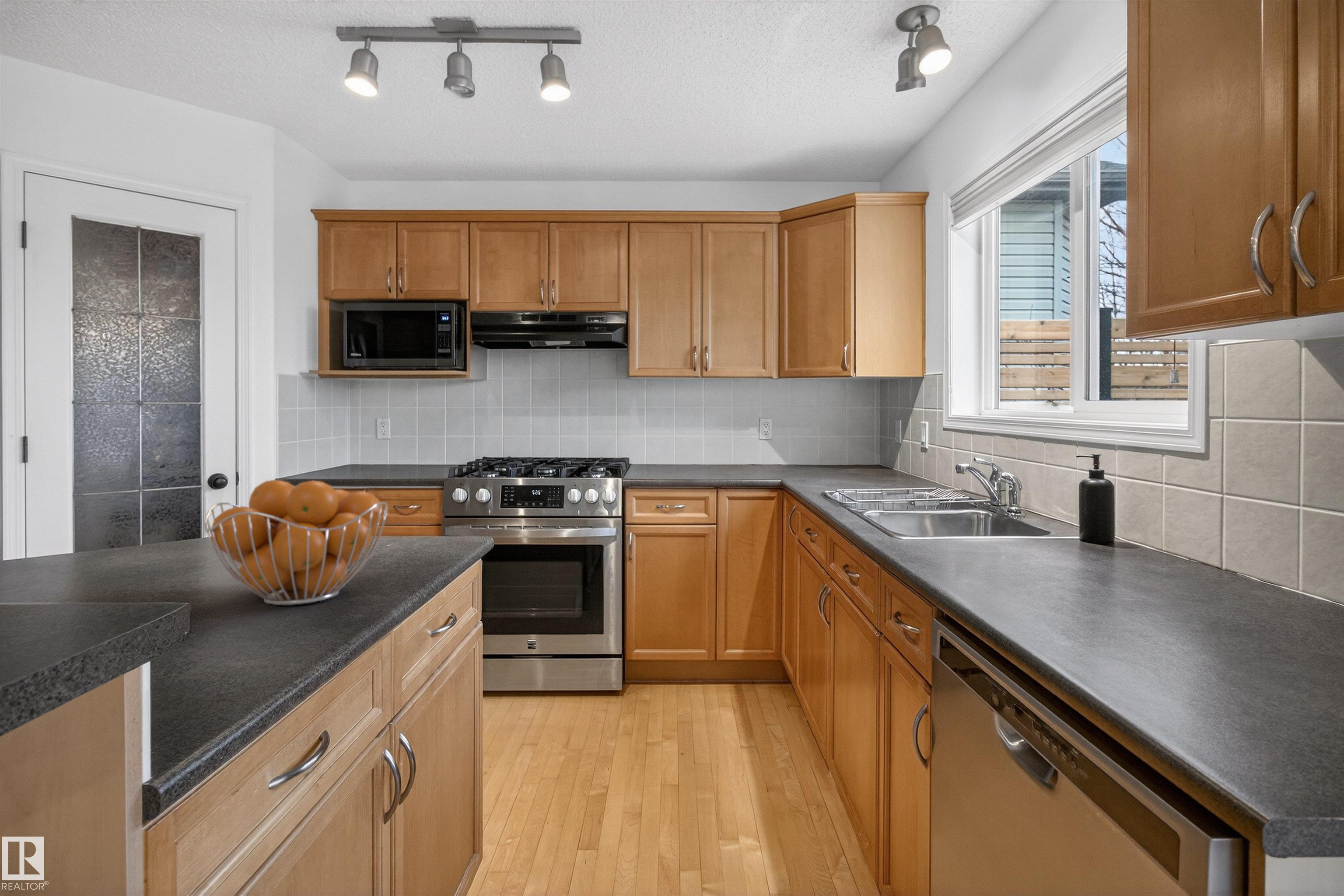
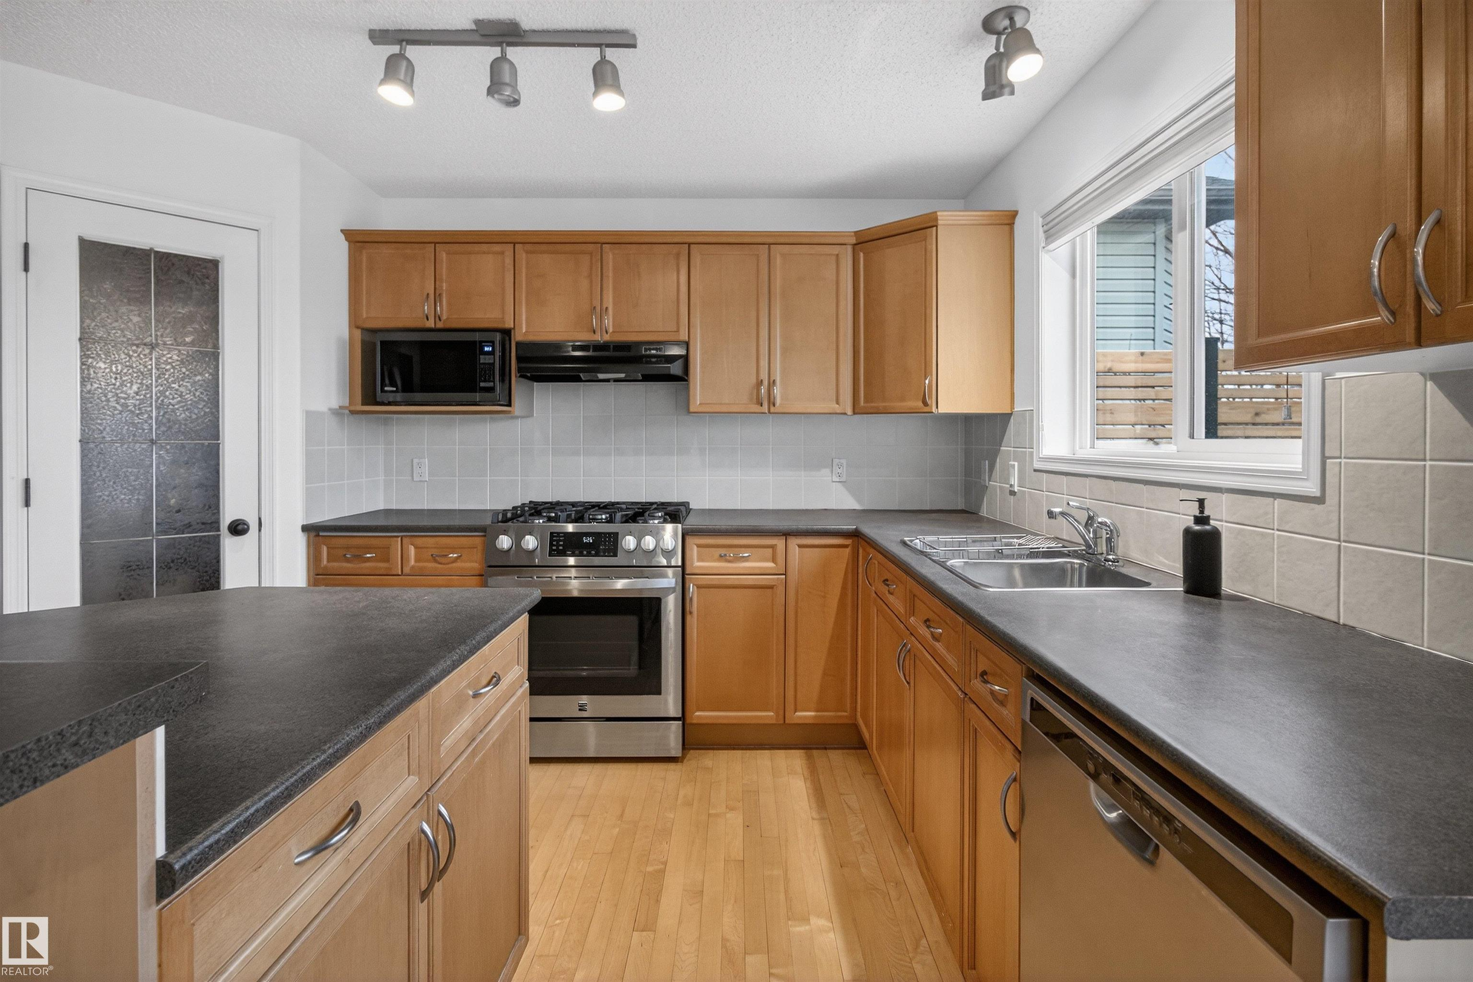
- fruit basket (301, 538)
